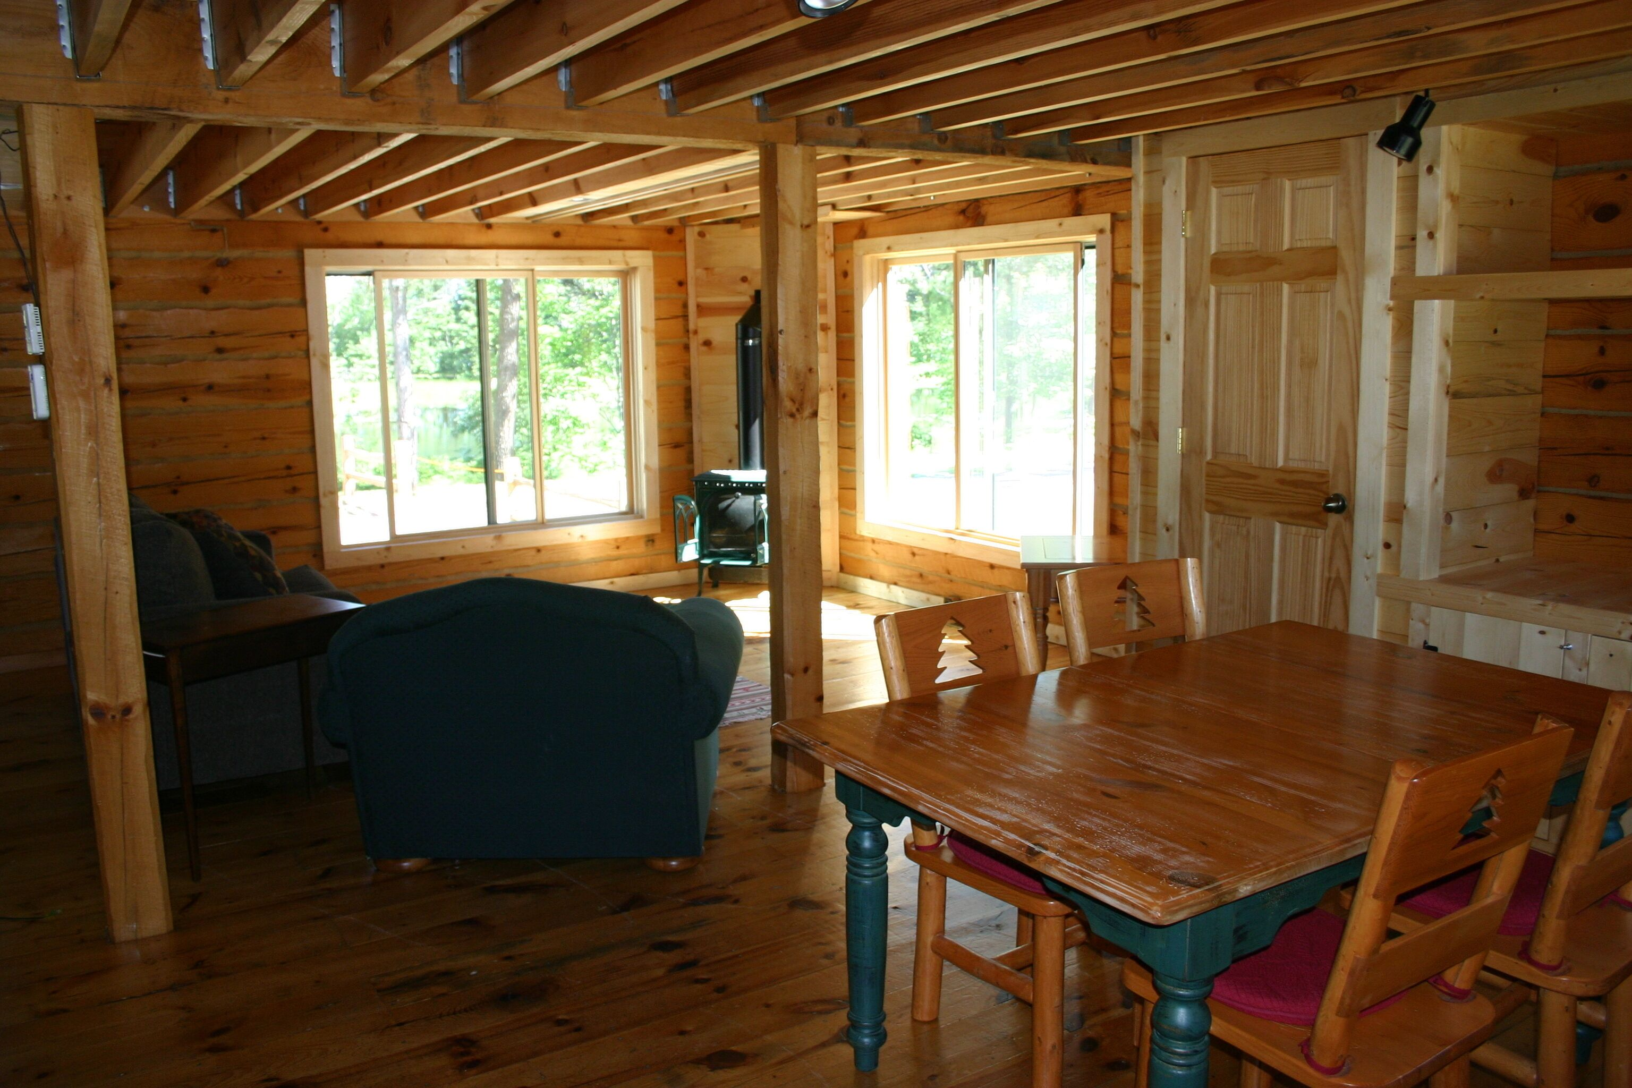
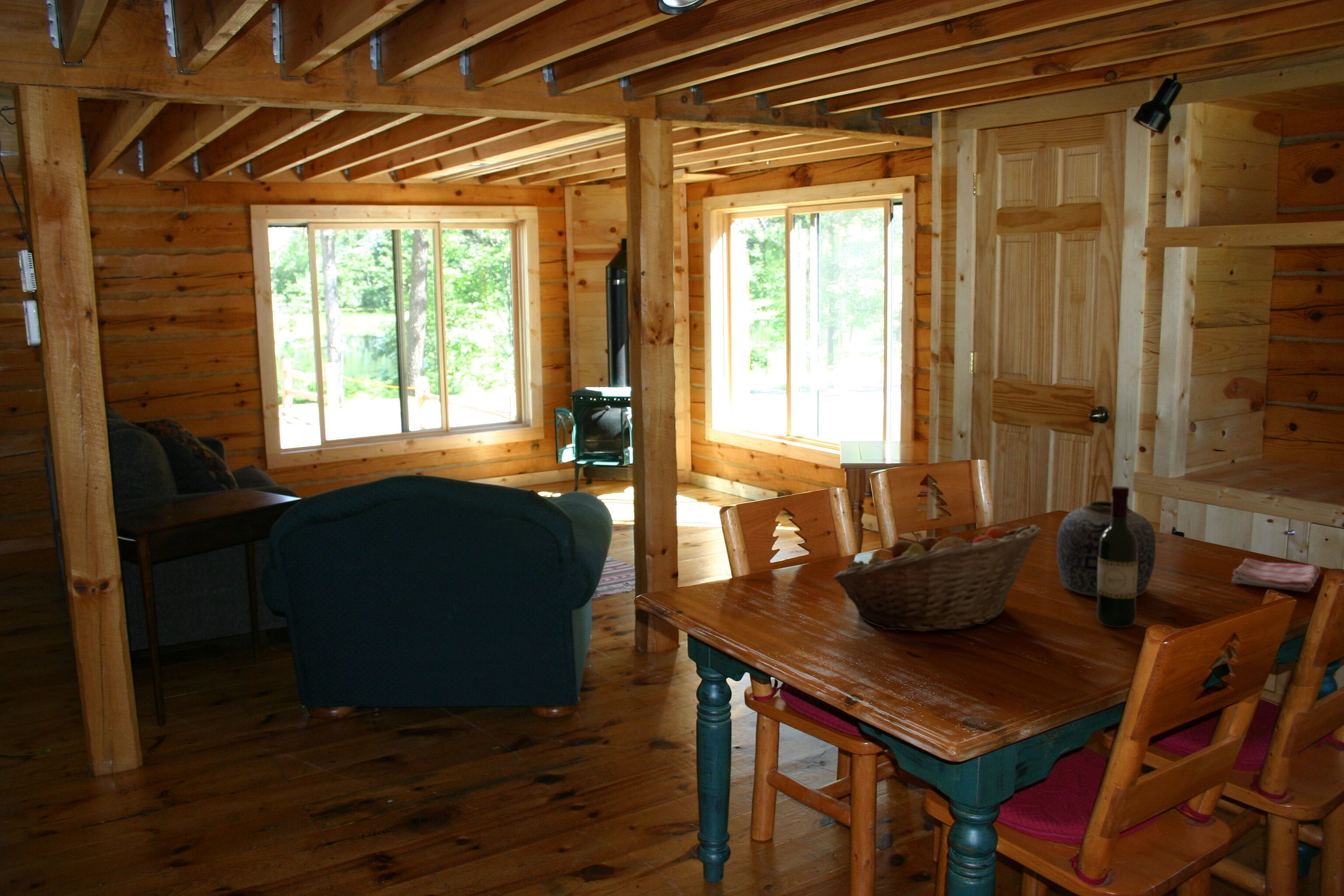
+ wine bottle (1118, 556)
+ dish towel (1277, 571)
+ fruit basket (938, 569)
+ vase (1099, 545)
